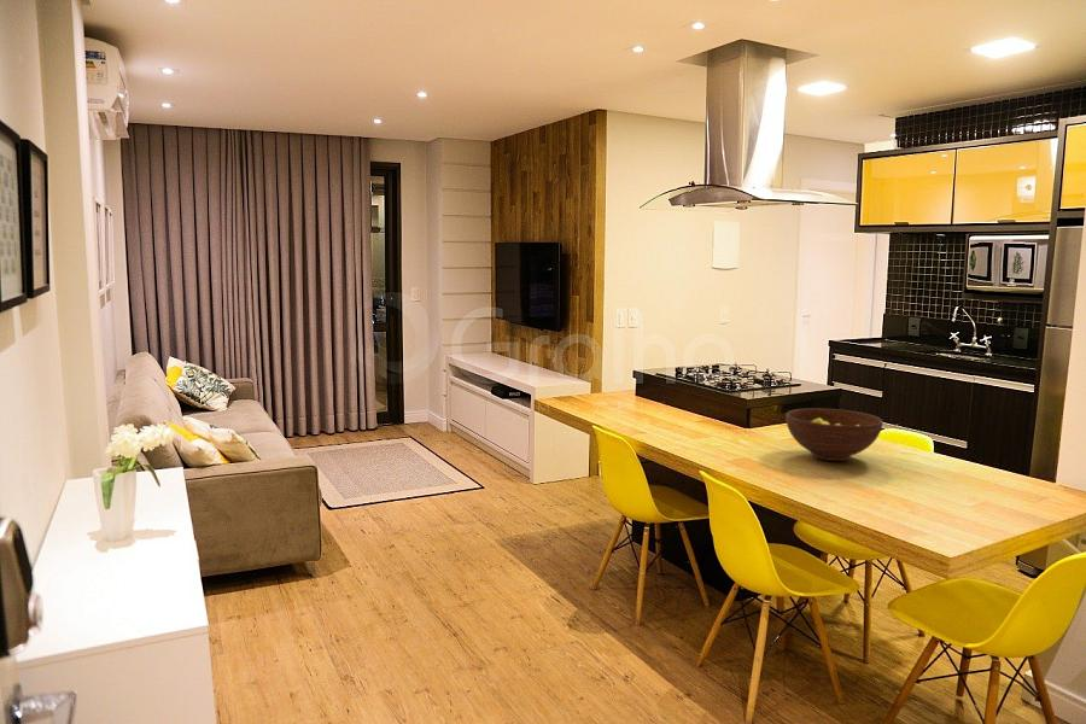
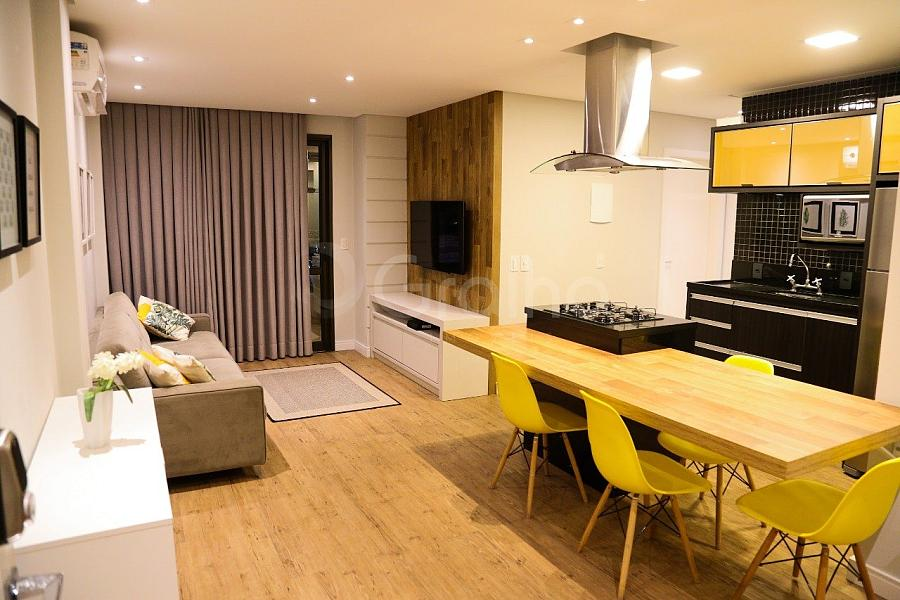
- fruit bowl (831, 437)
